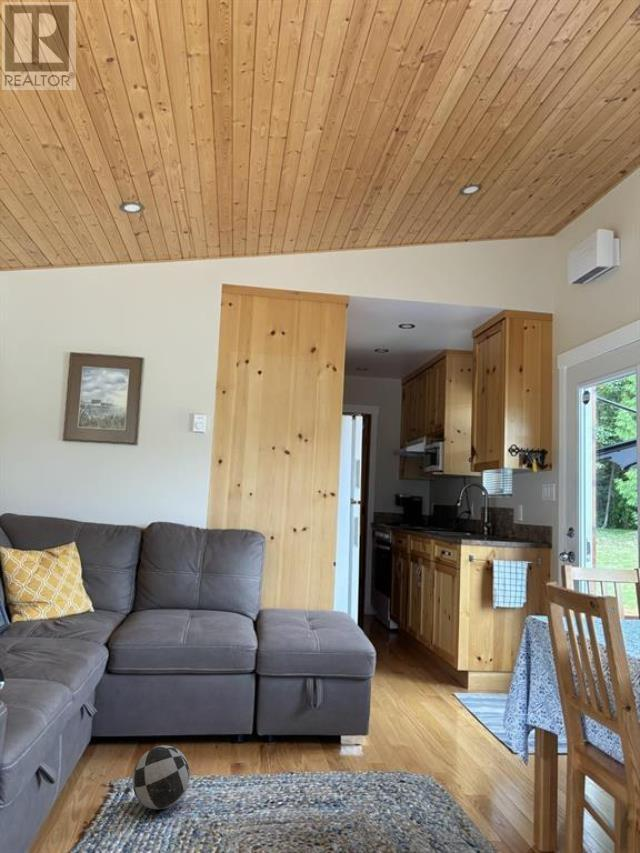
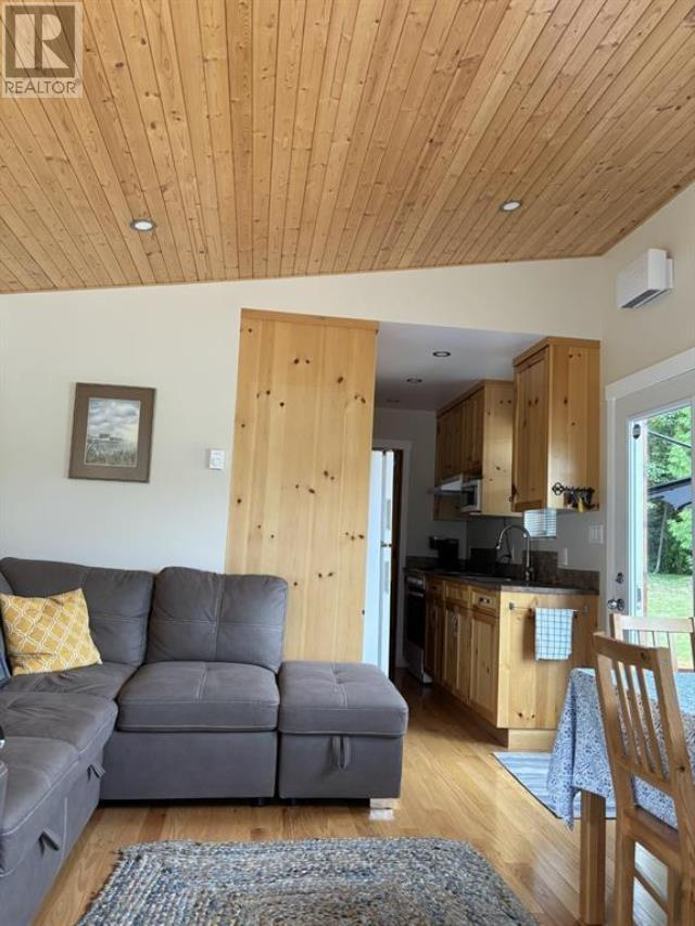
- decorative ball (161, 776)
